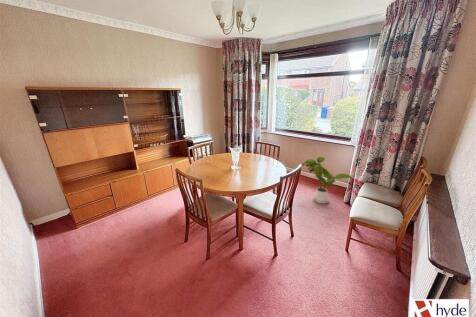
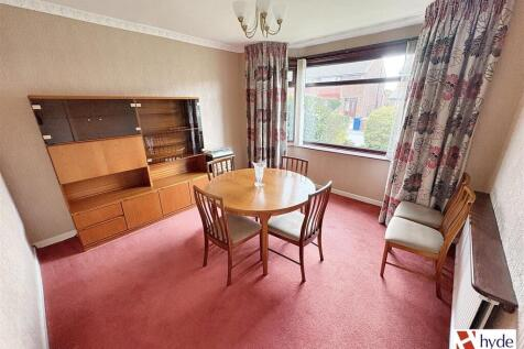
- house plant (321, 181)
